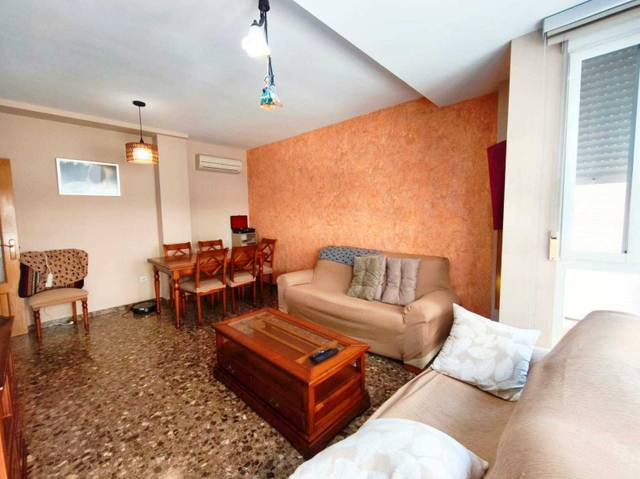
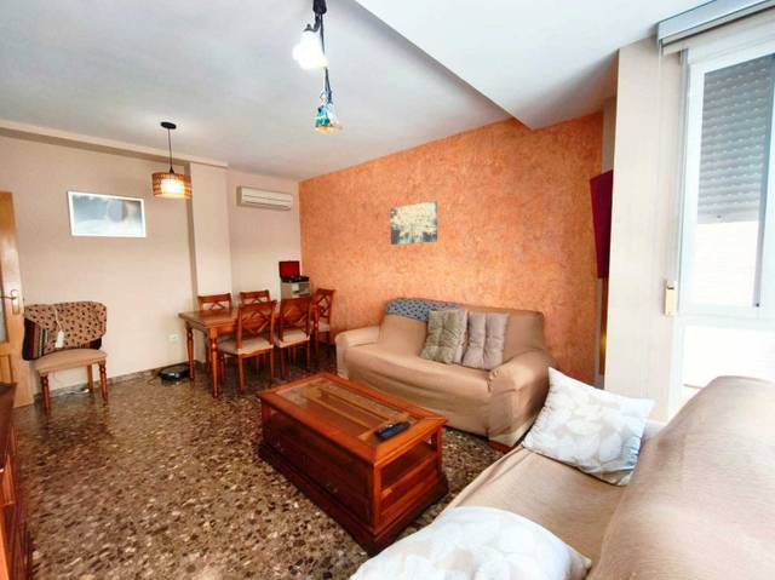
+ wall art (412, 224)
